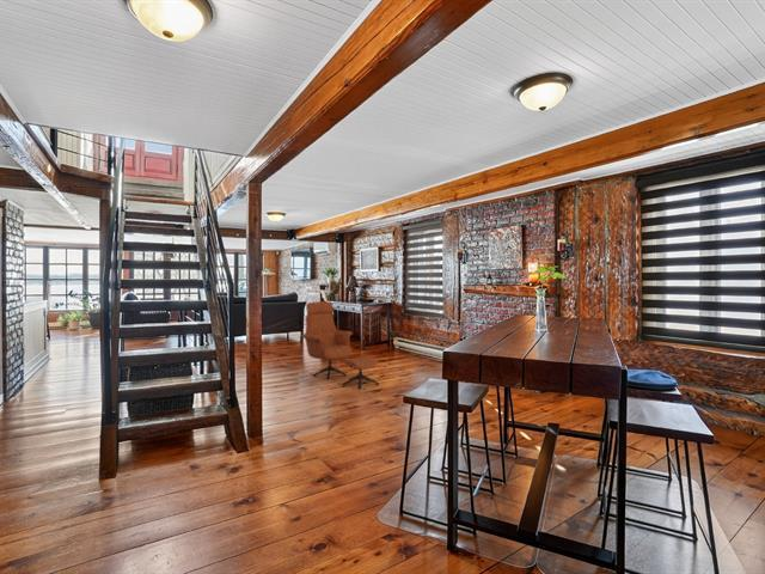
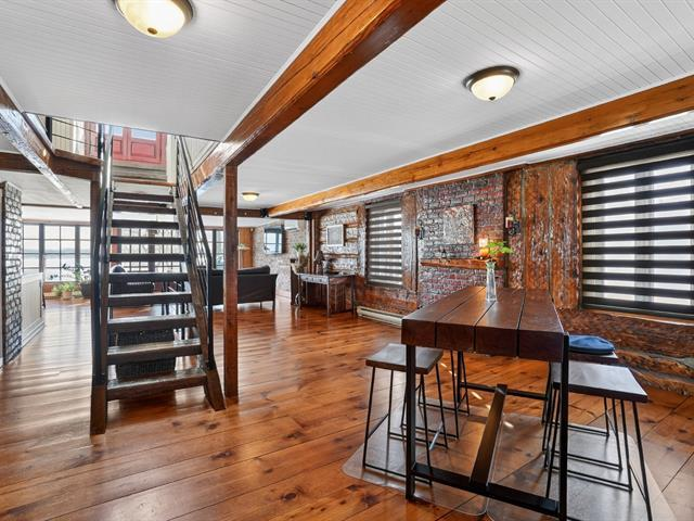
- armchair (341, 341)
